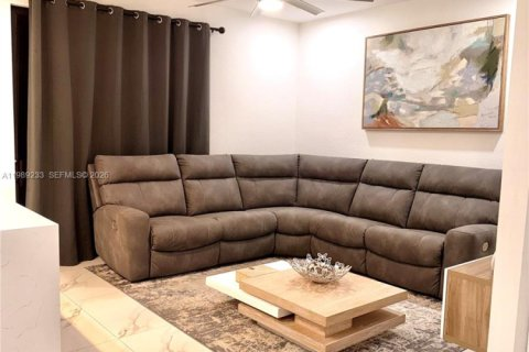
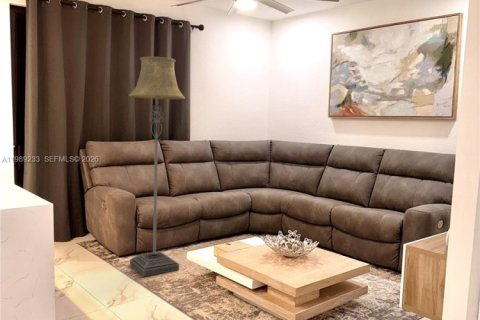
+ floor lamp (156, 165)
